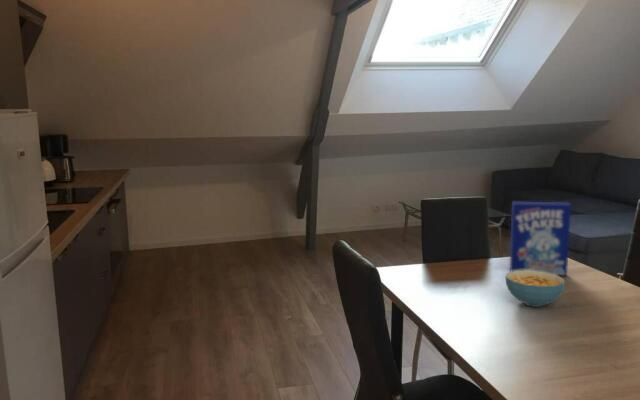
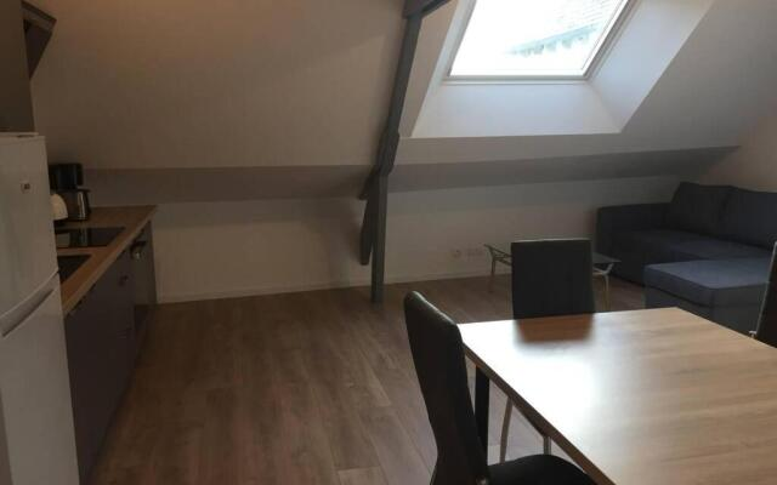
- cereal bowl (534, 290)
- cereal box (539, 237)
